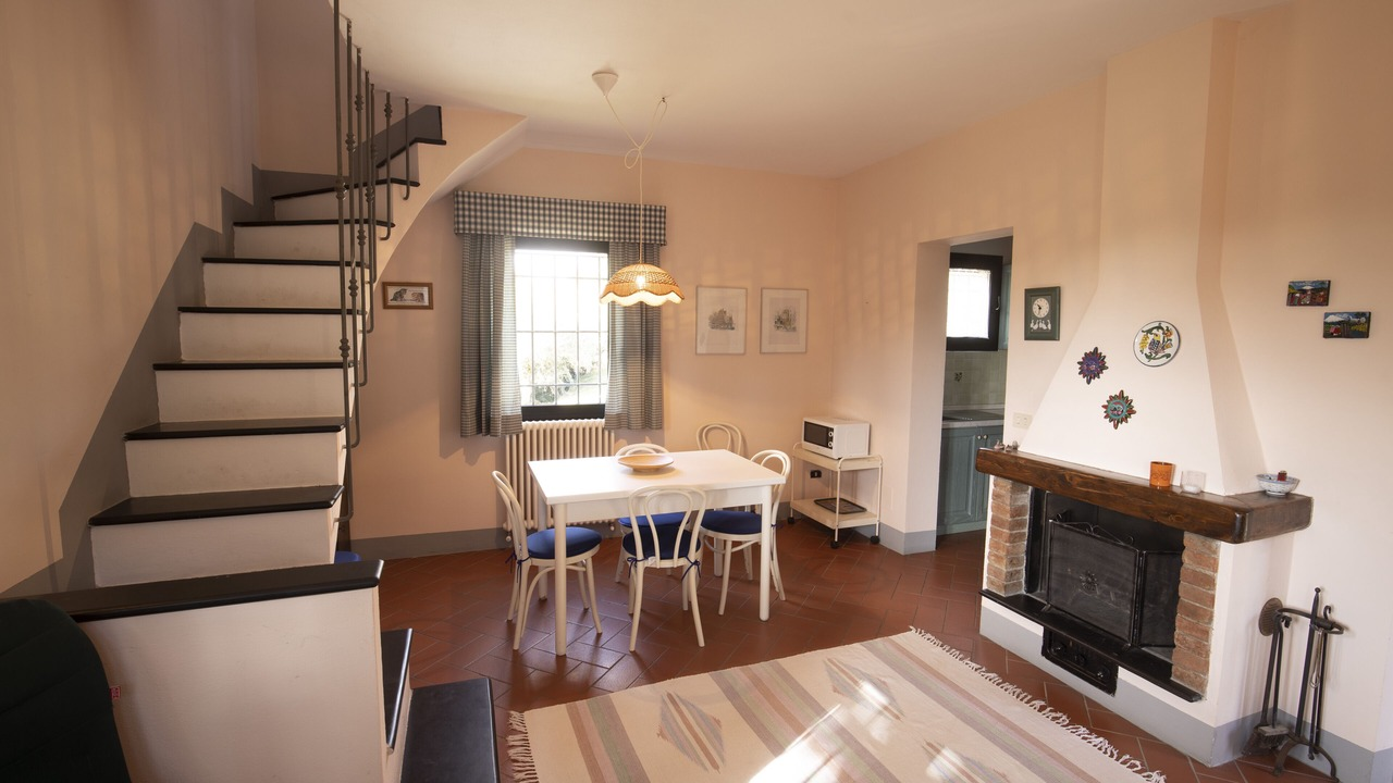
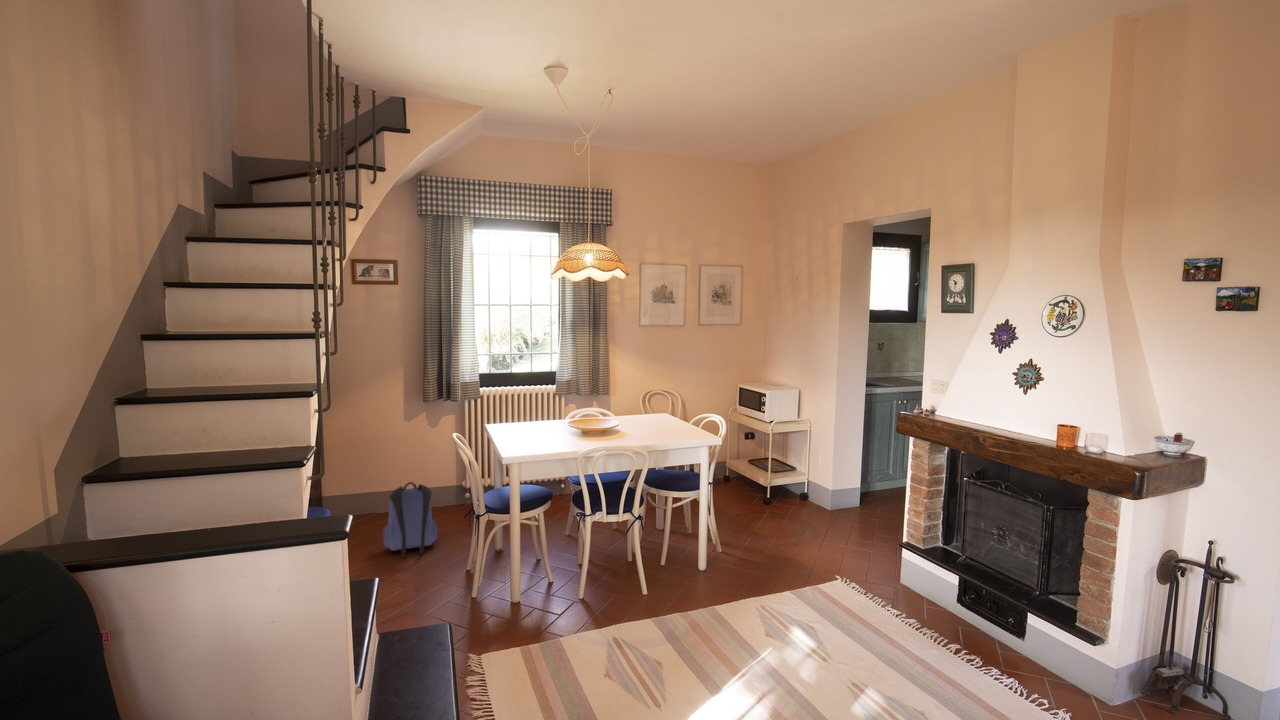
+ backpack (411, 517)
